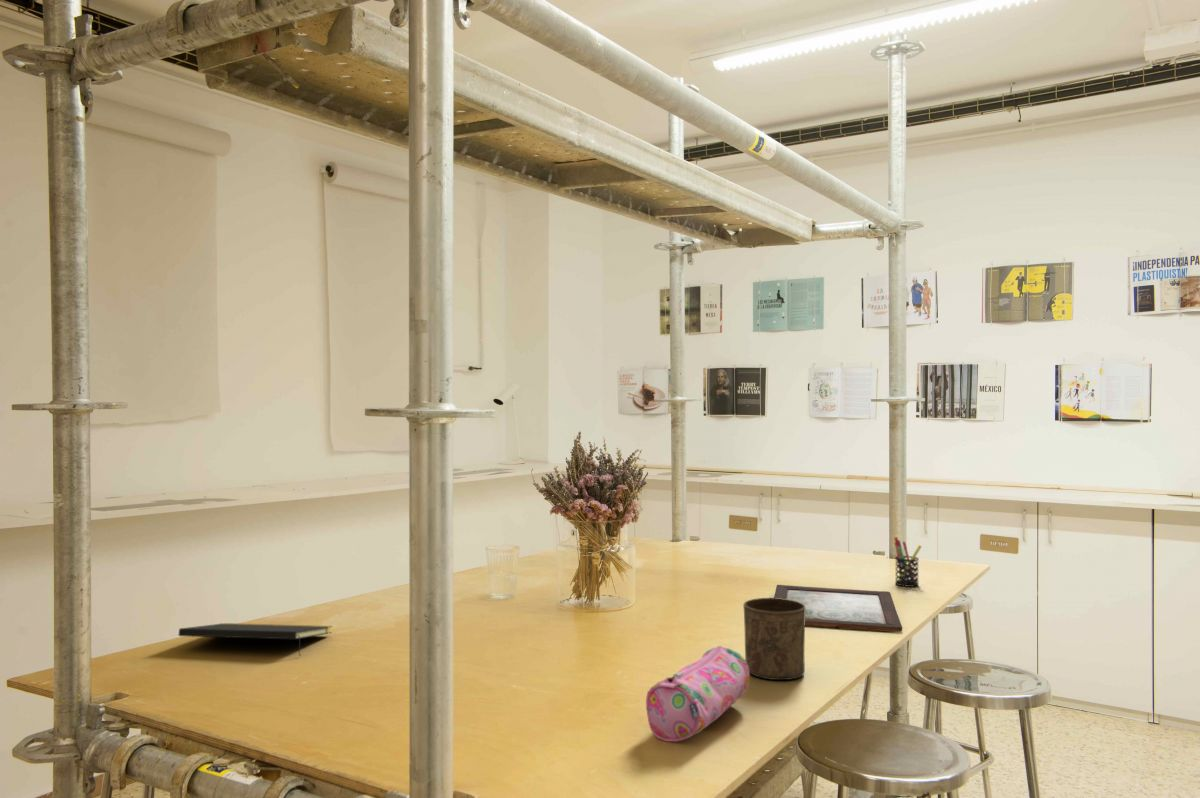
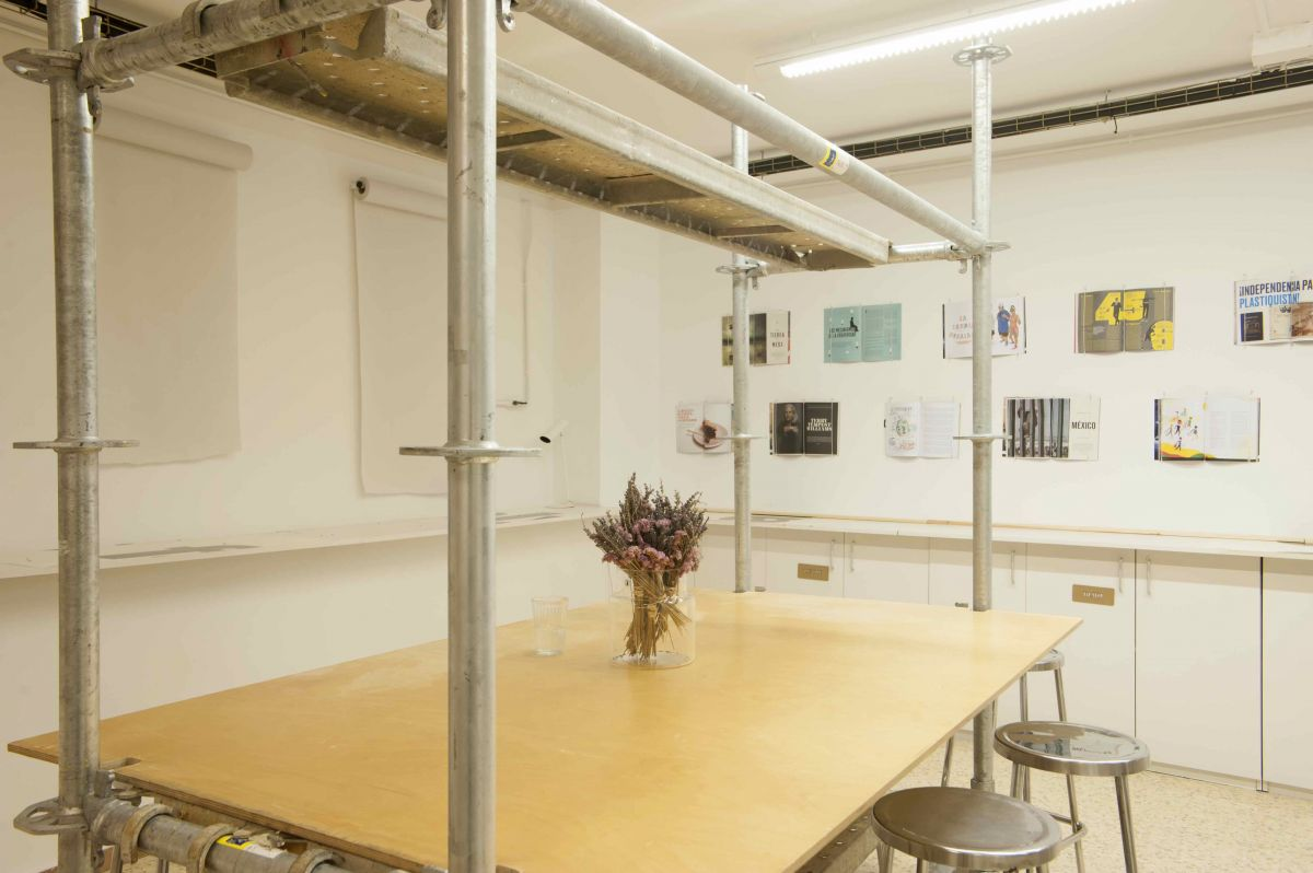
- pencil case (699, 690)
- cup (774, 637)
- picture frame (833, 606)
- pen holder (904, 561)
- notepad (258, 630)
